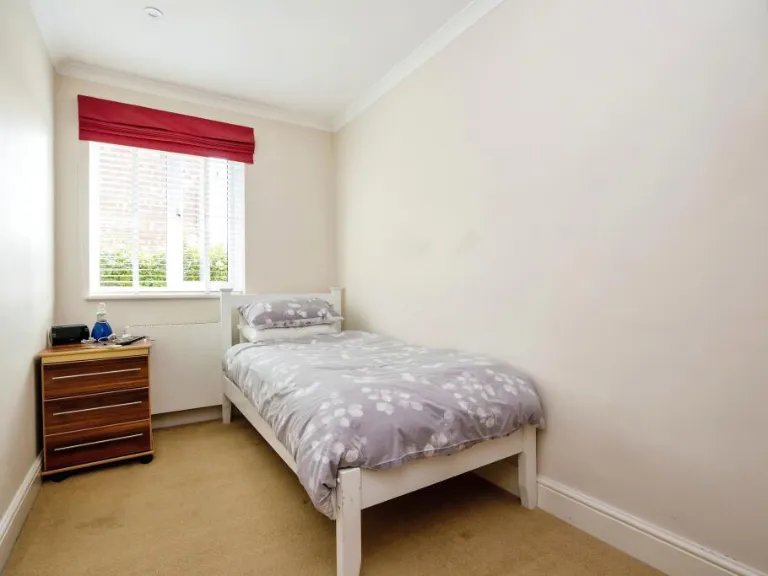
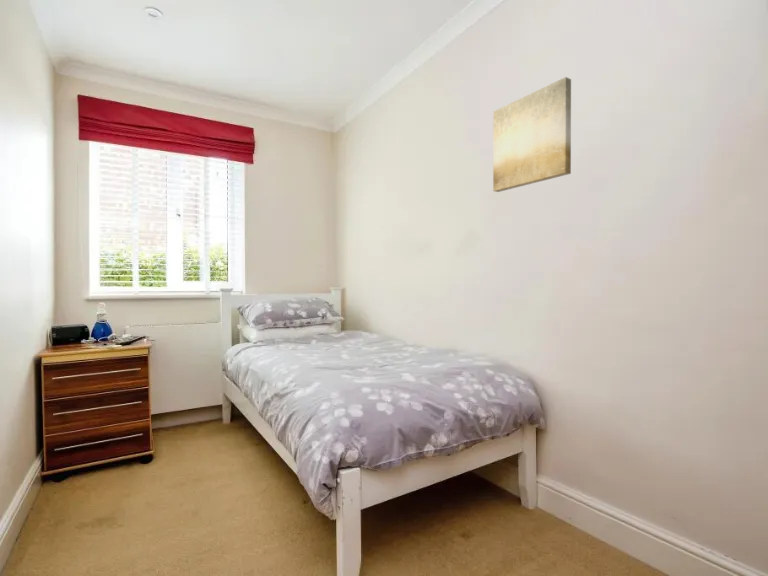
+ wall art (528, 140)
